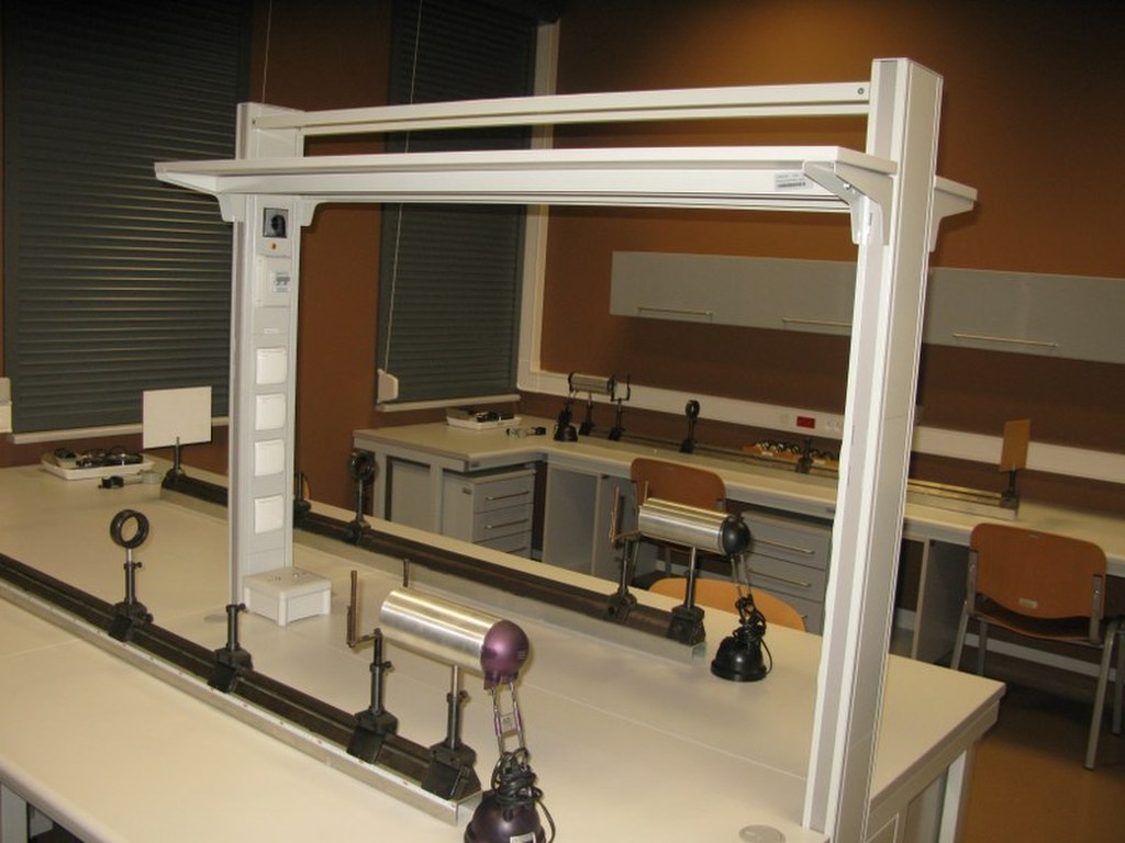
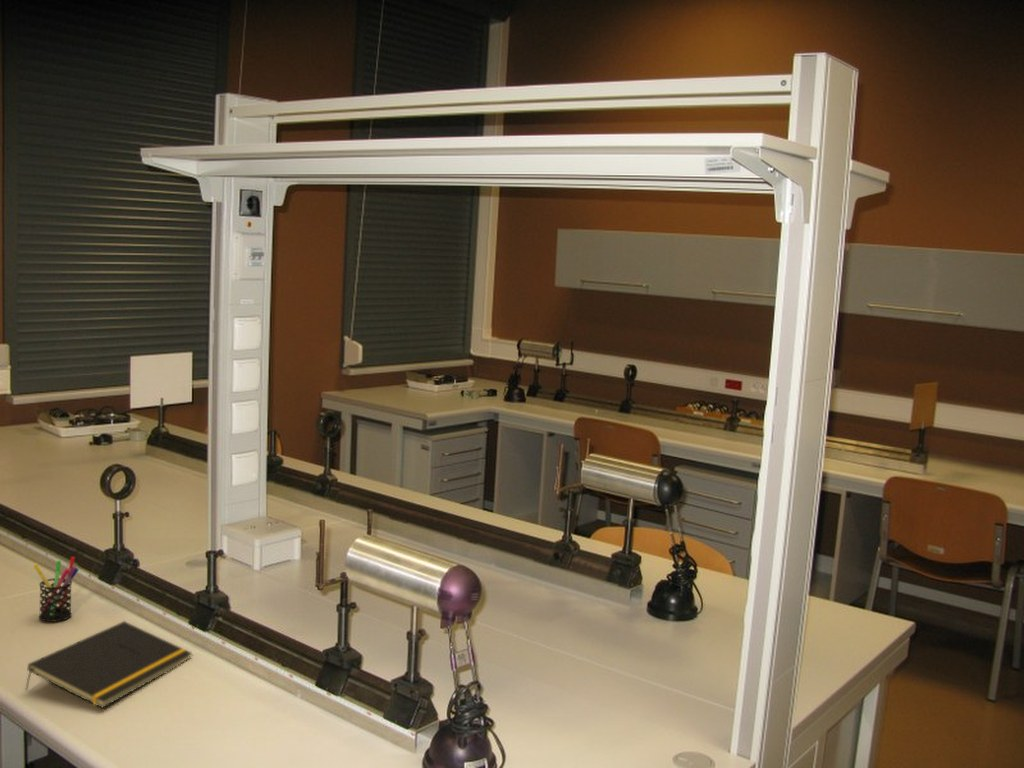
+ notepad (113, 661)
+ pen holder (58, 586)
